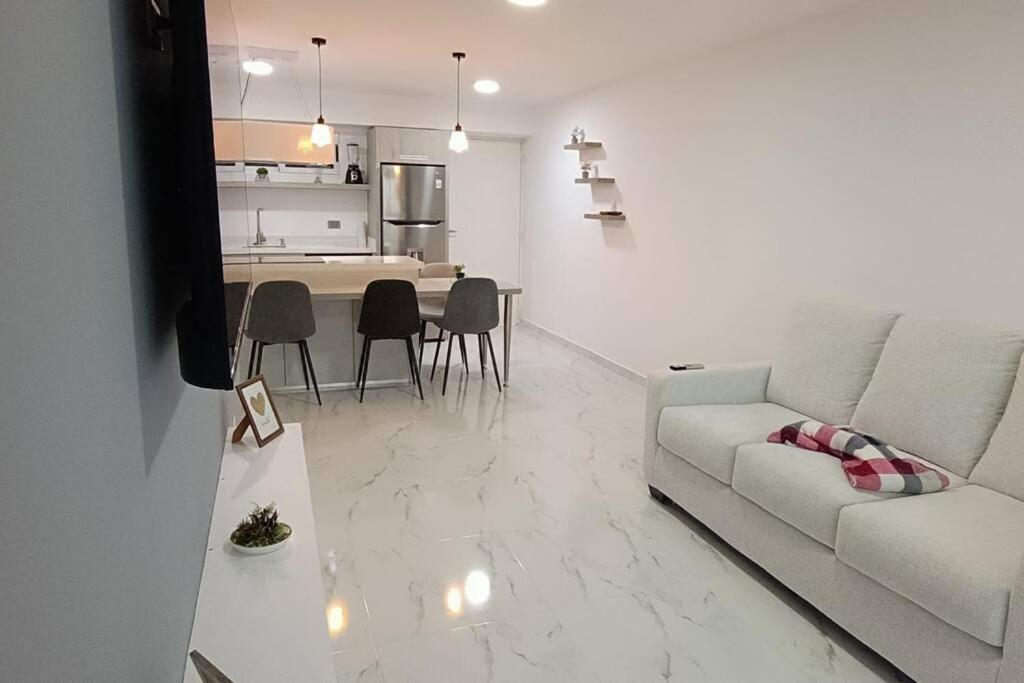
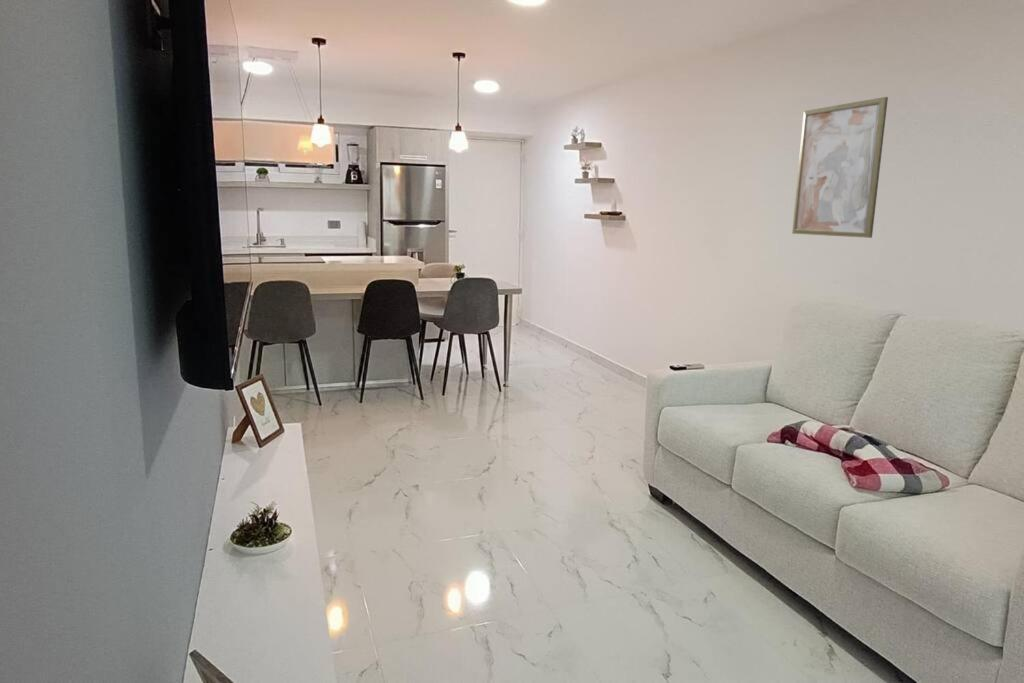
+ wall art (835, 171)
